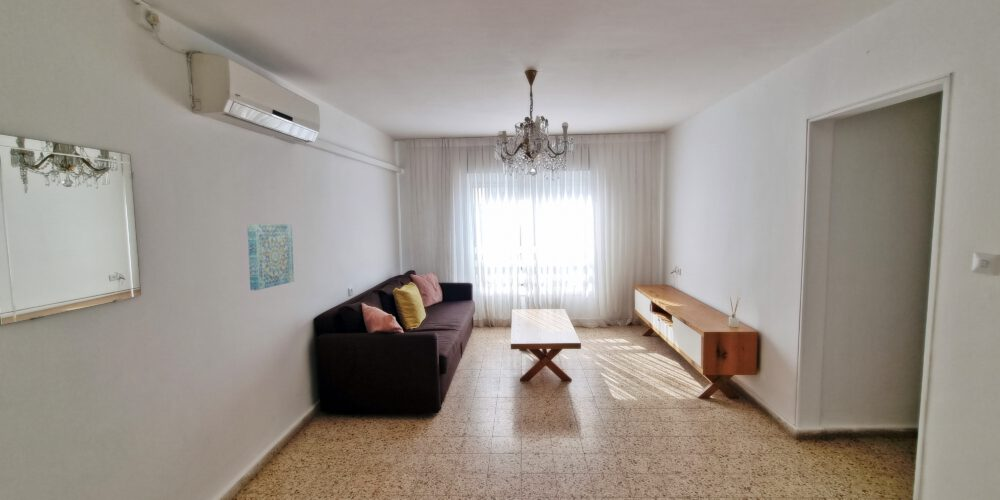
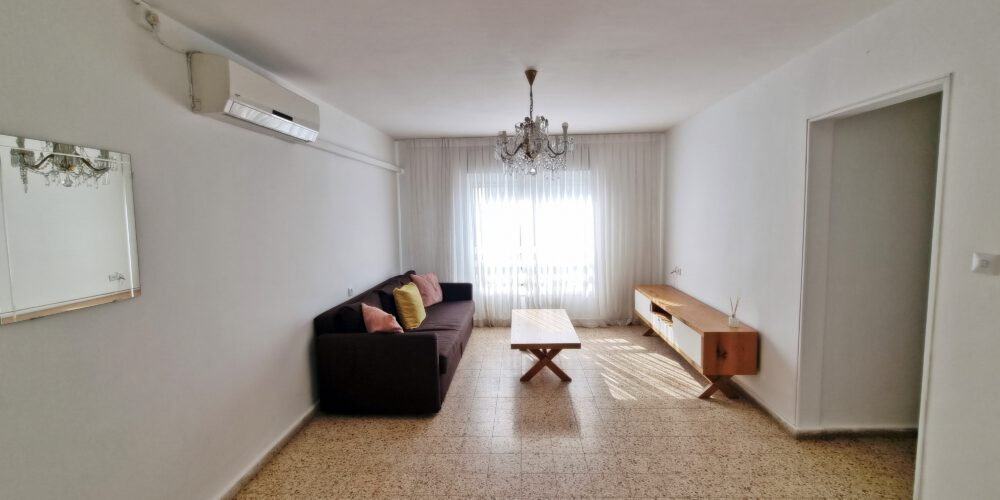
- wall art (272, 255)
